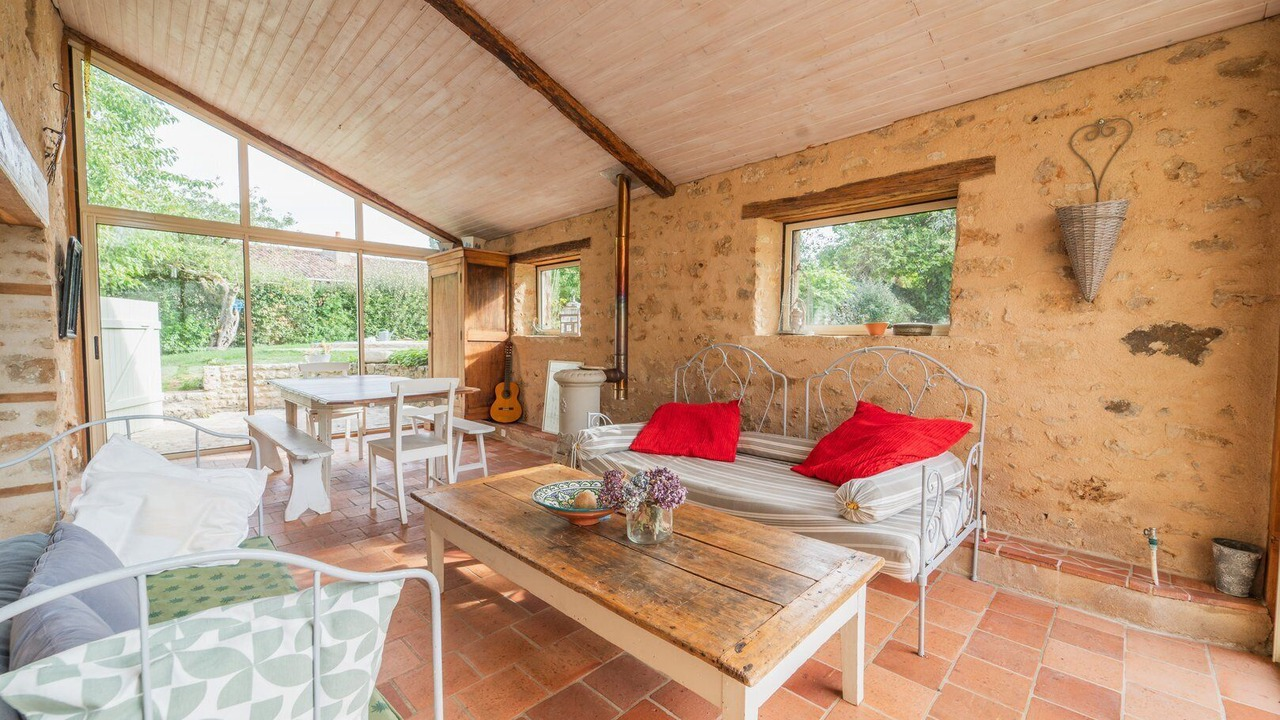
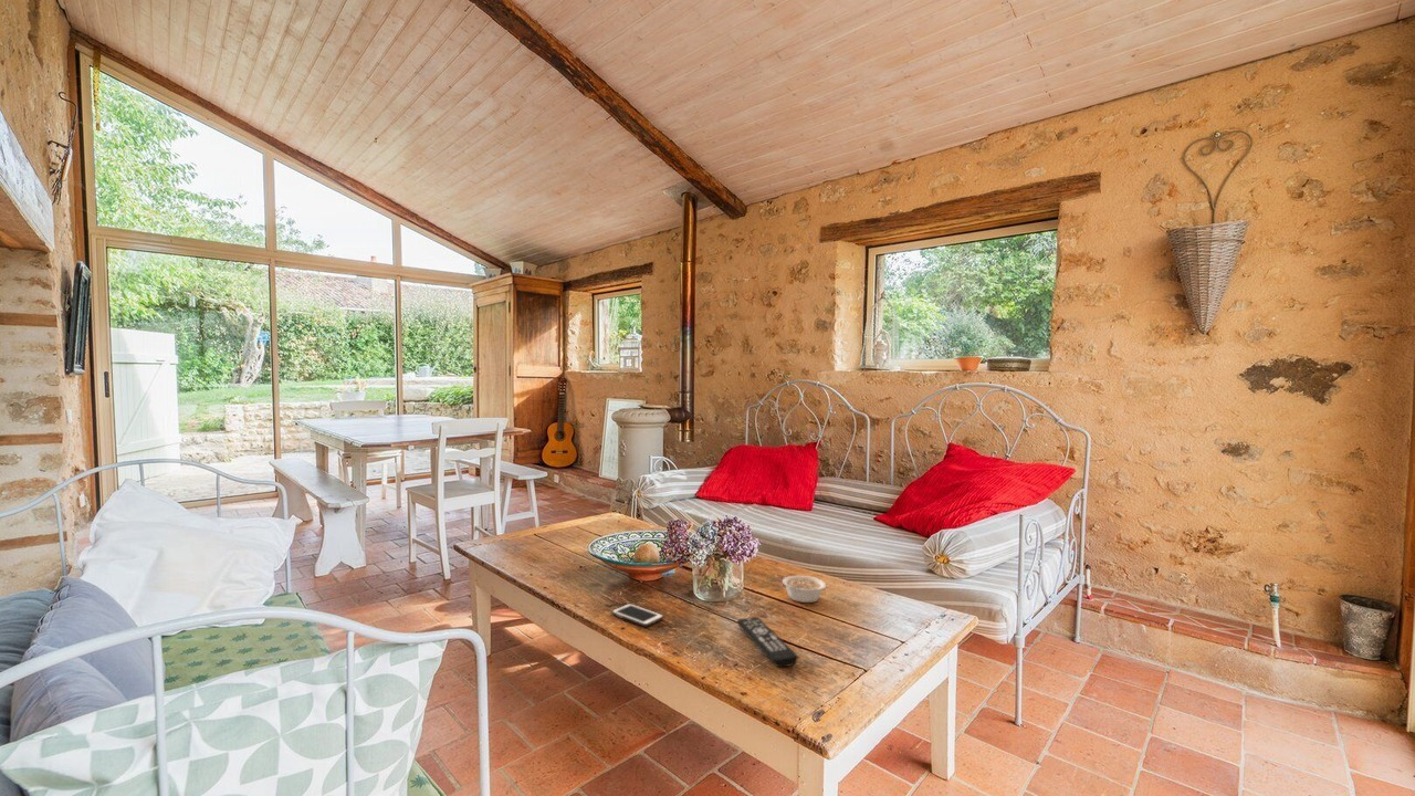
+ remote control (765, 640)
+ legume (805, 588)
+ cell phone (637, 615)
